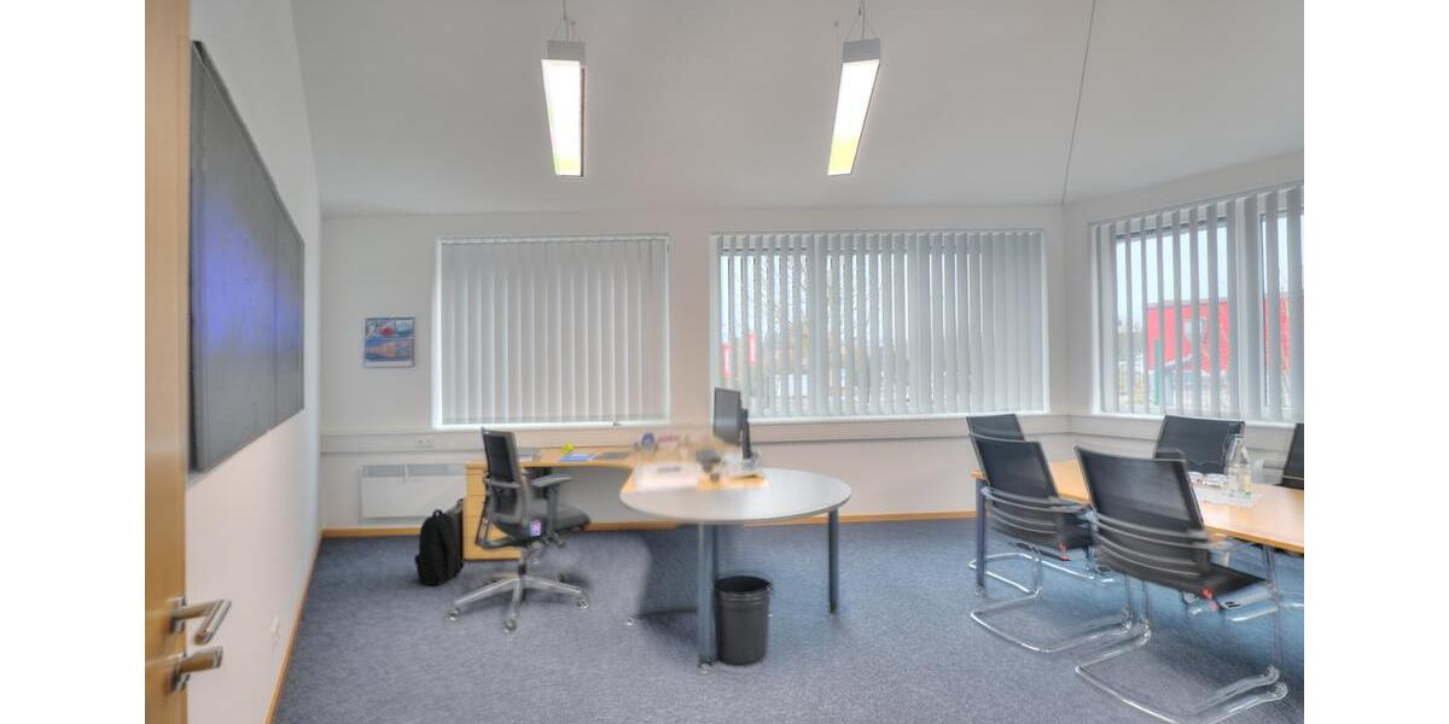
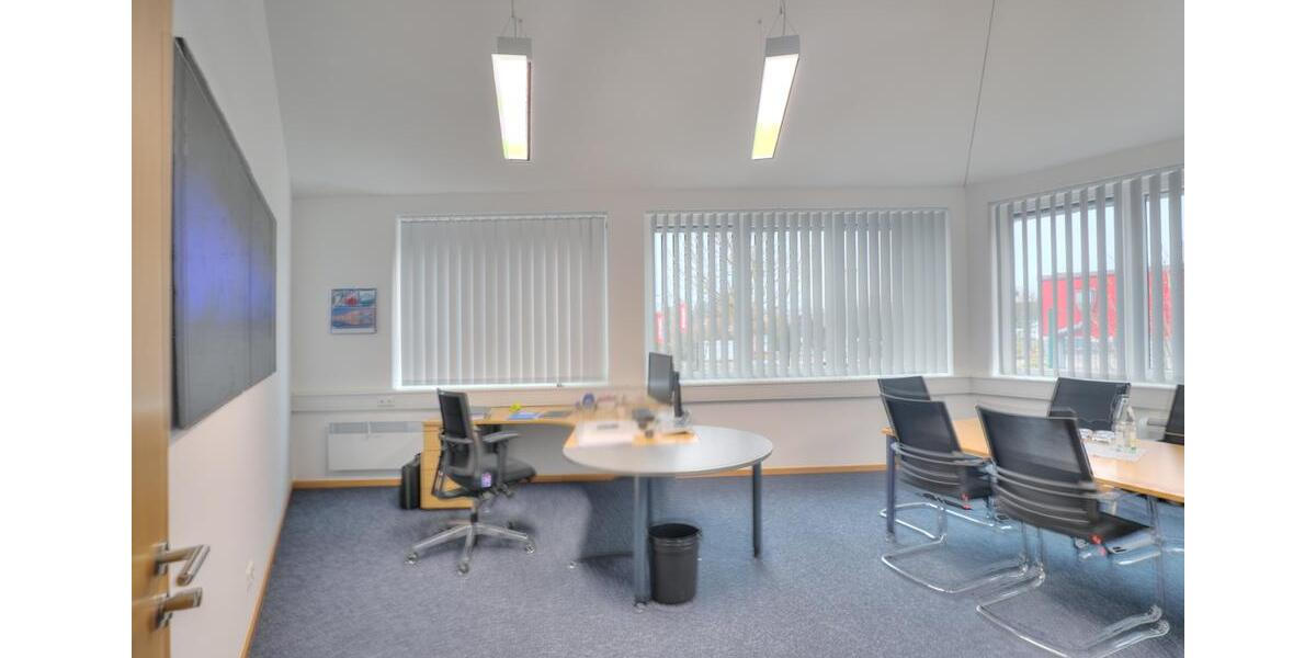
- backpack (438, 543)
